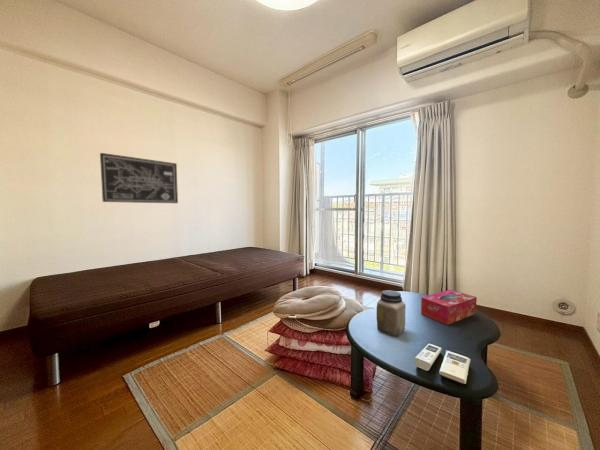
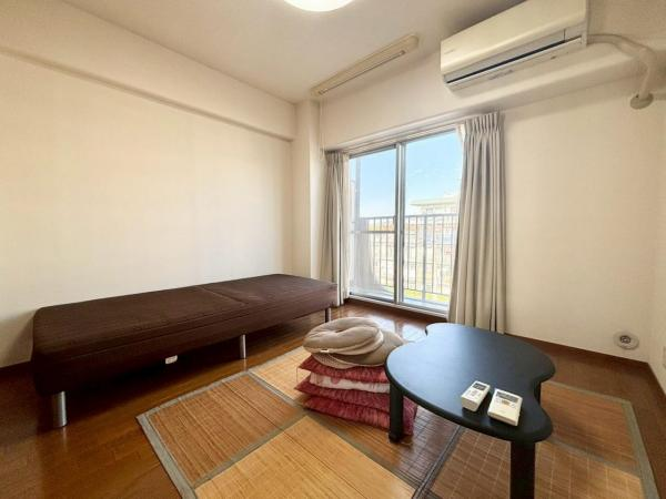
- tissue box (448, 305)
- jar (390, 311)
- wall art (142, 180)
